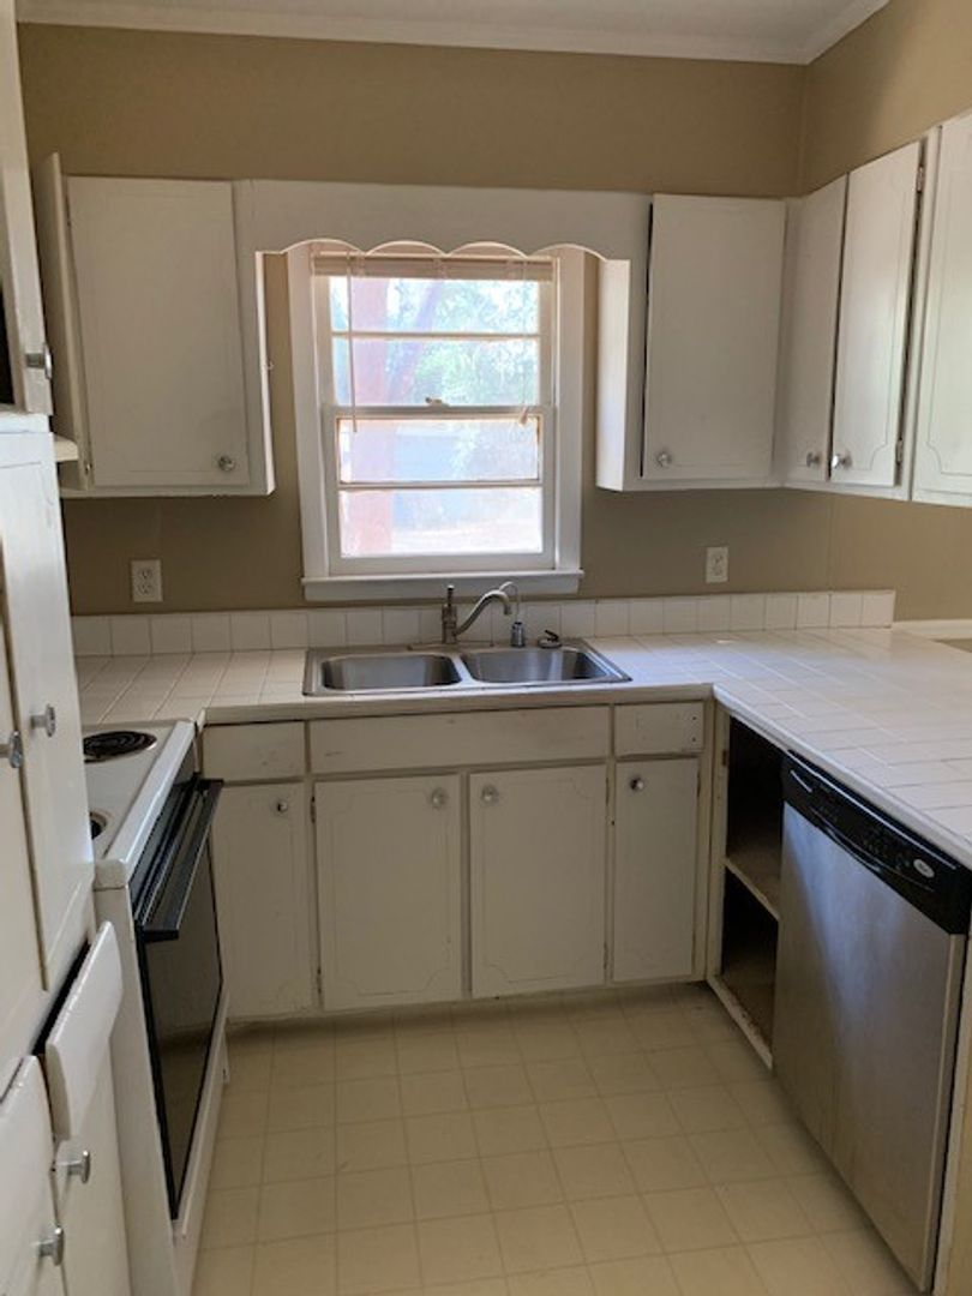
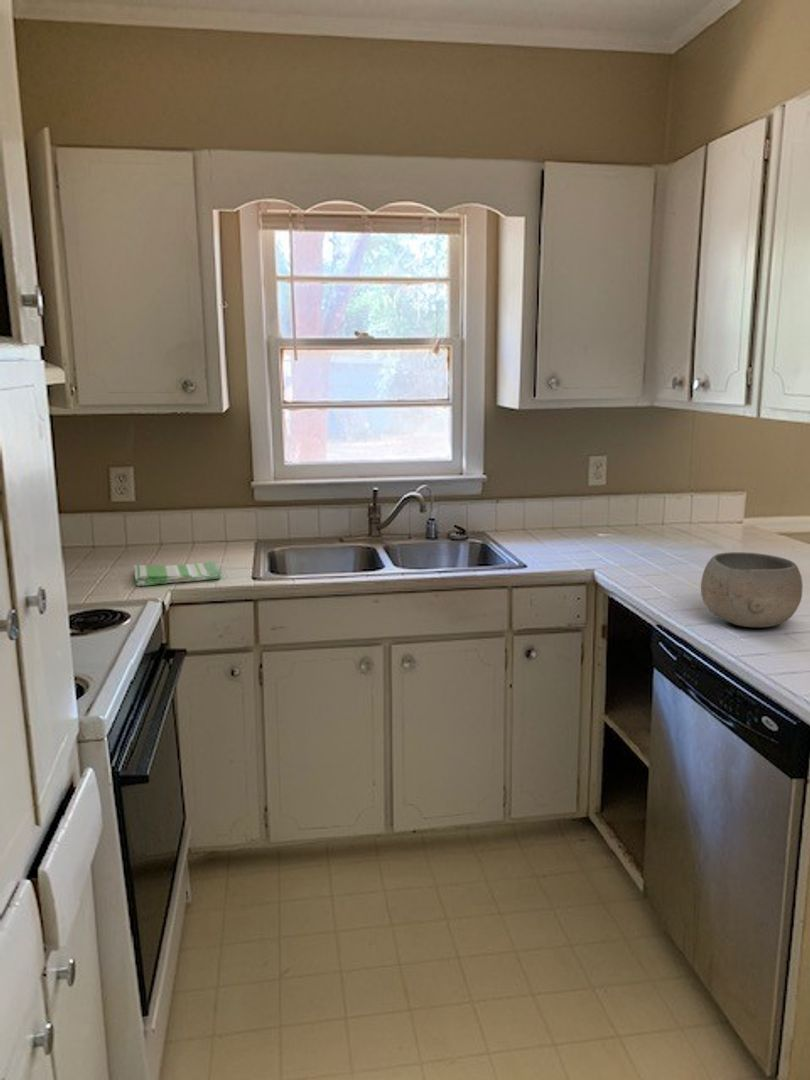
+ bowl (750, 591)
+ dish towel (177, 571)
